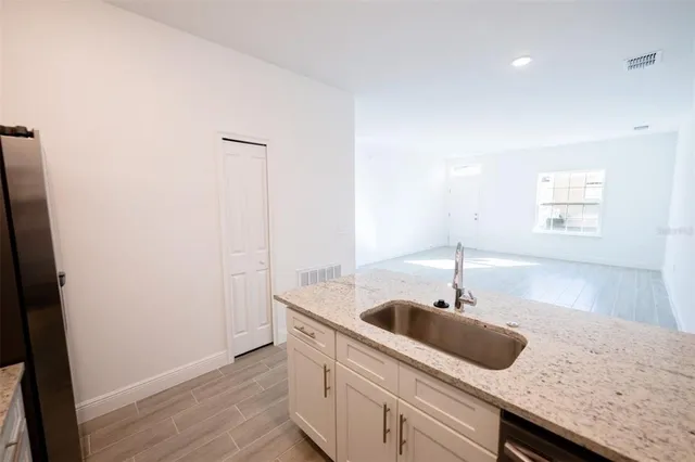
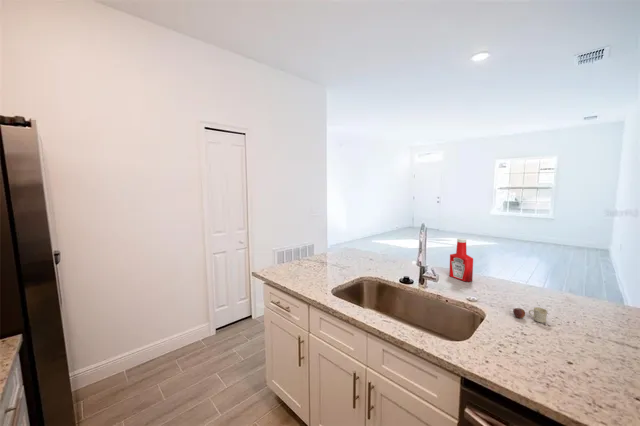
+ soap bottle (461, 258)
+ mug (529, 313)
